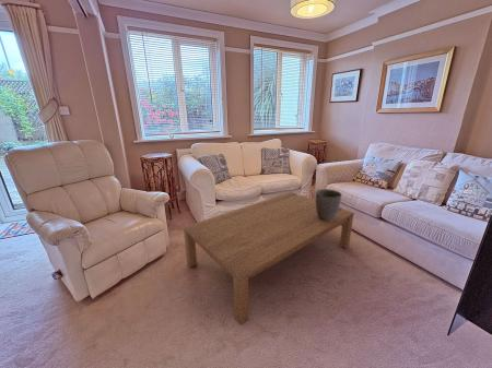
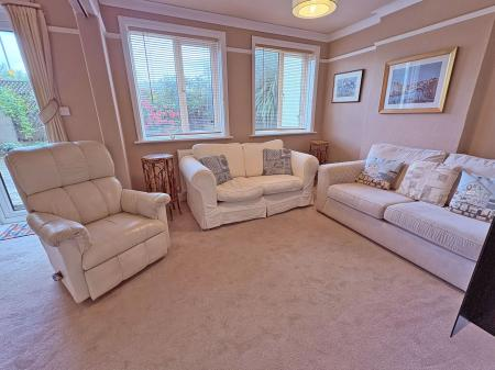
- ceramic pot (327, 205)
- coffee table (273, 237)
